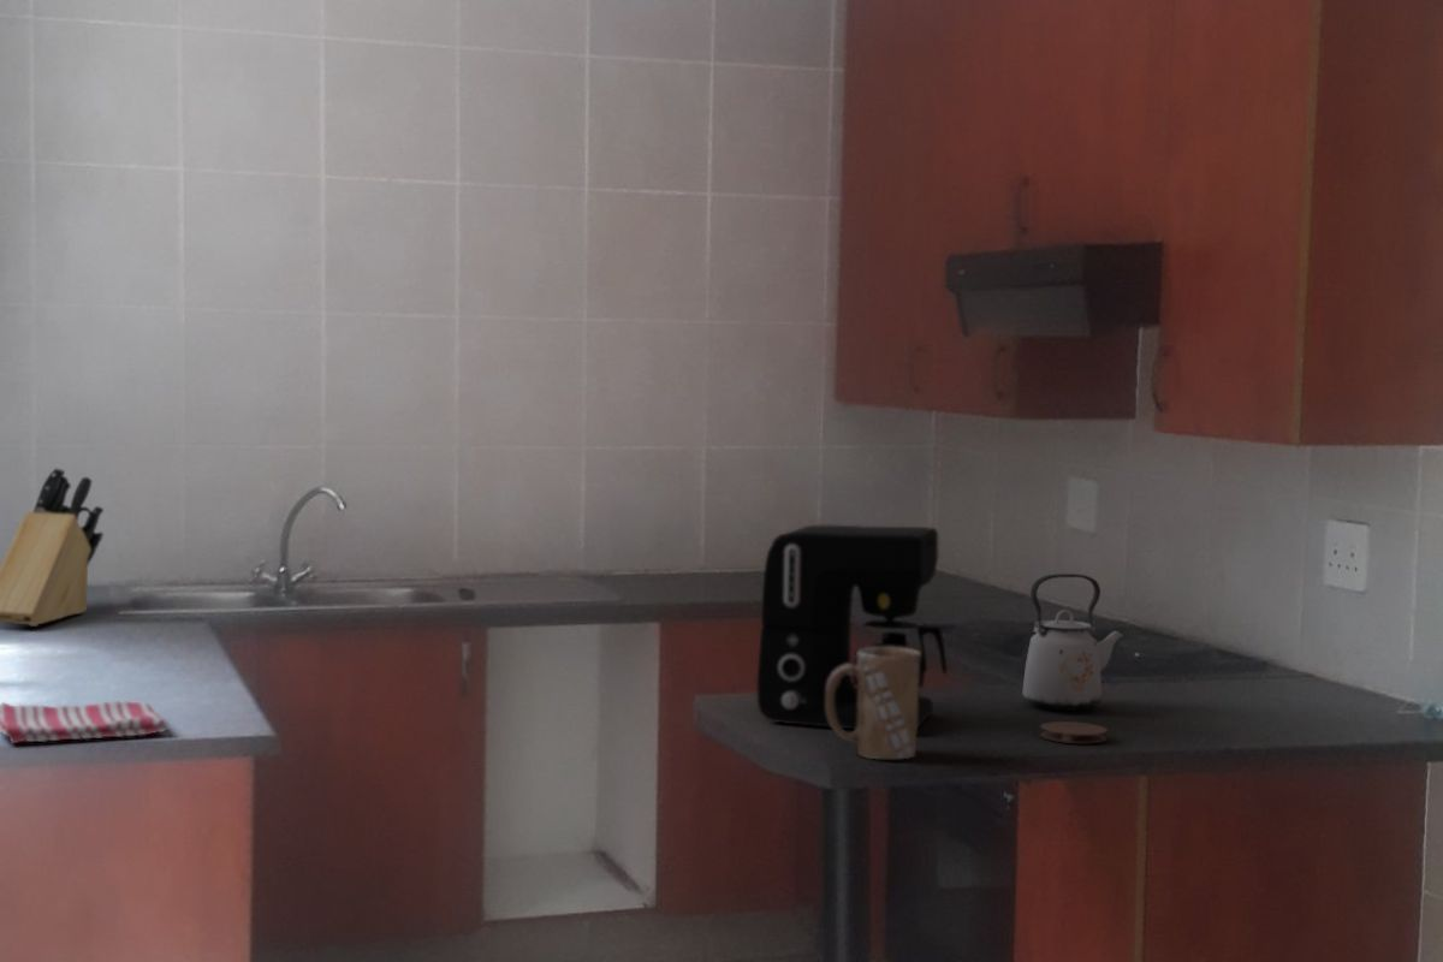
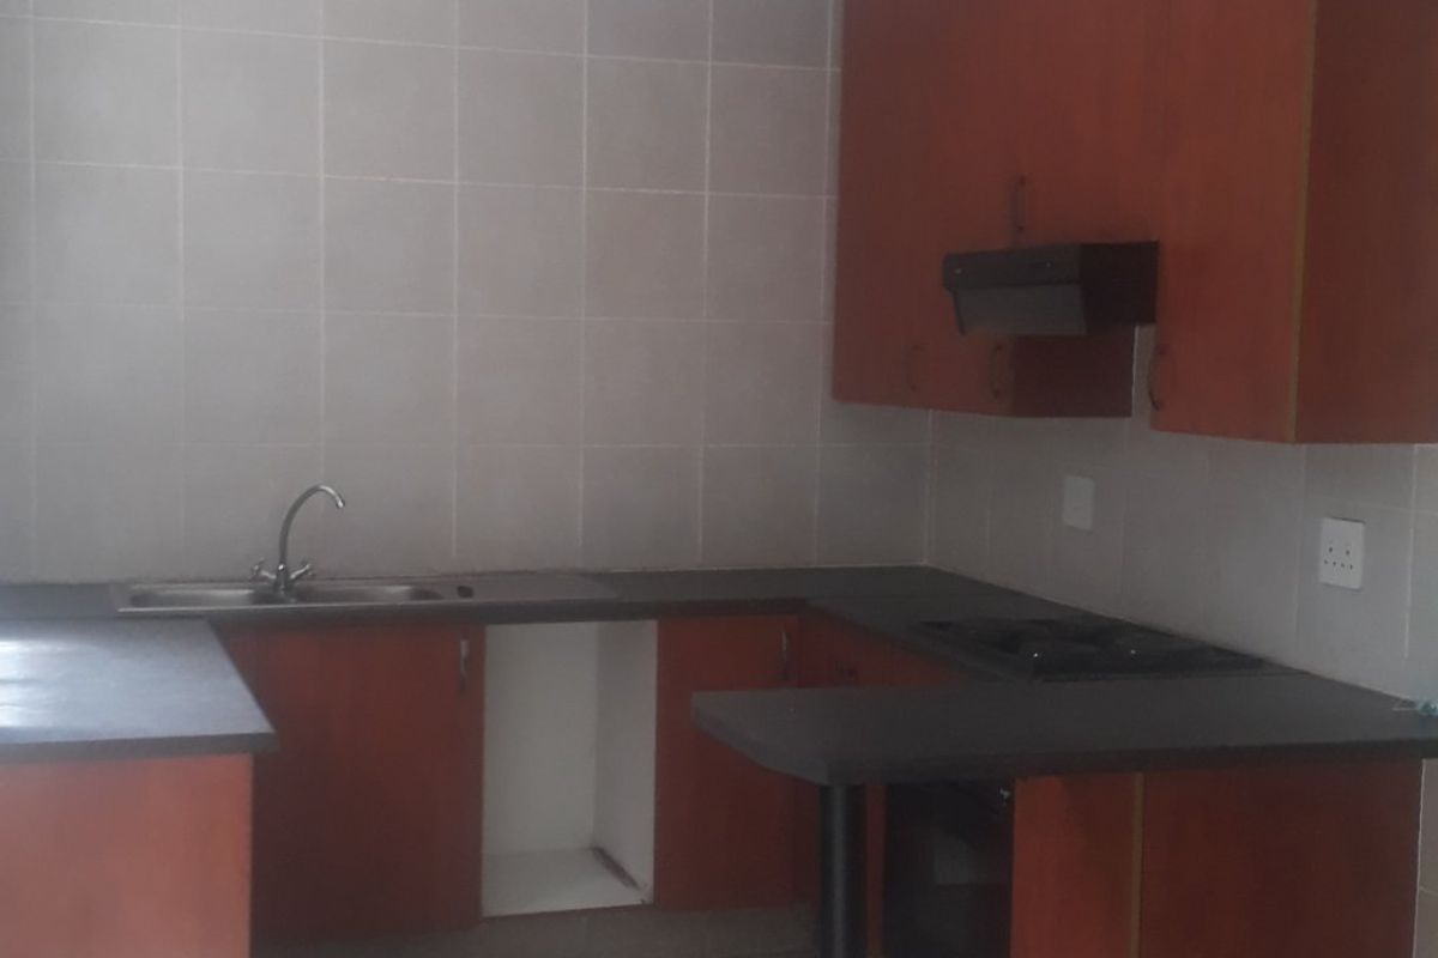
- coffee maker (862, 624)
- mug (874, 702)
- dish towel (82, 718)
- coaster (1073, 732)
- kettle (1076, 640)
- knife block (46, 544)
